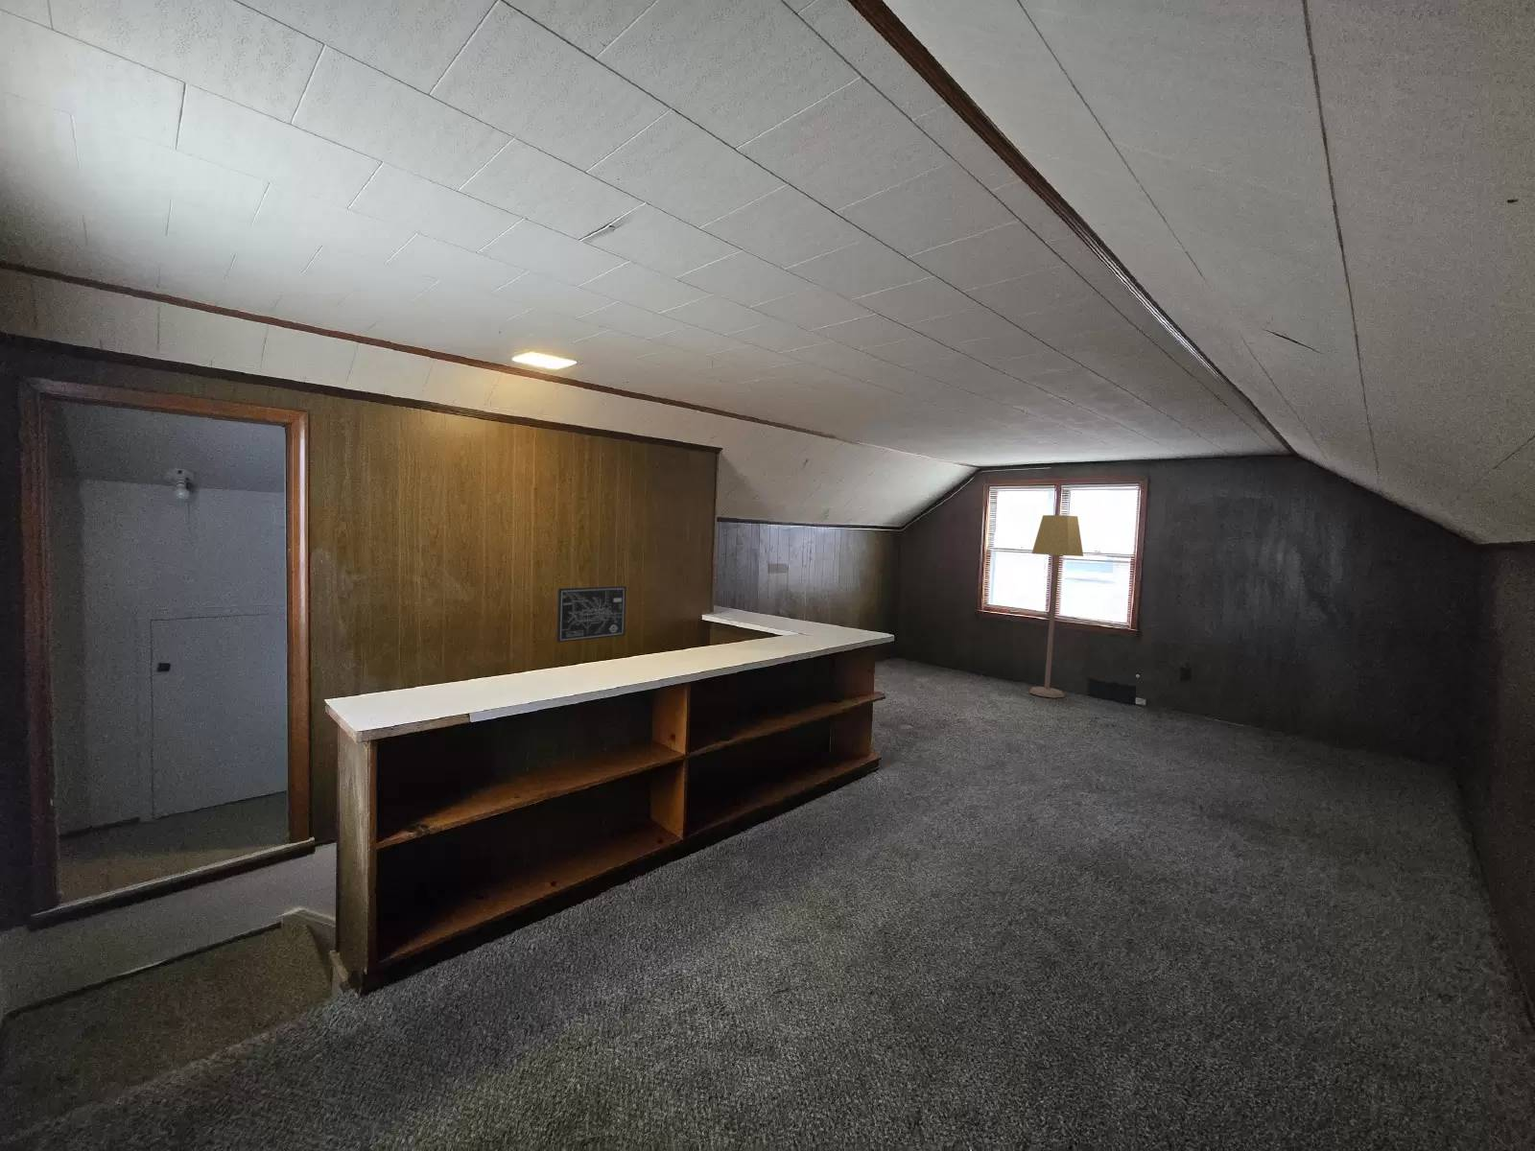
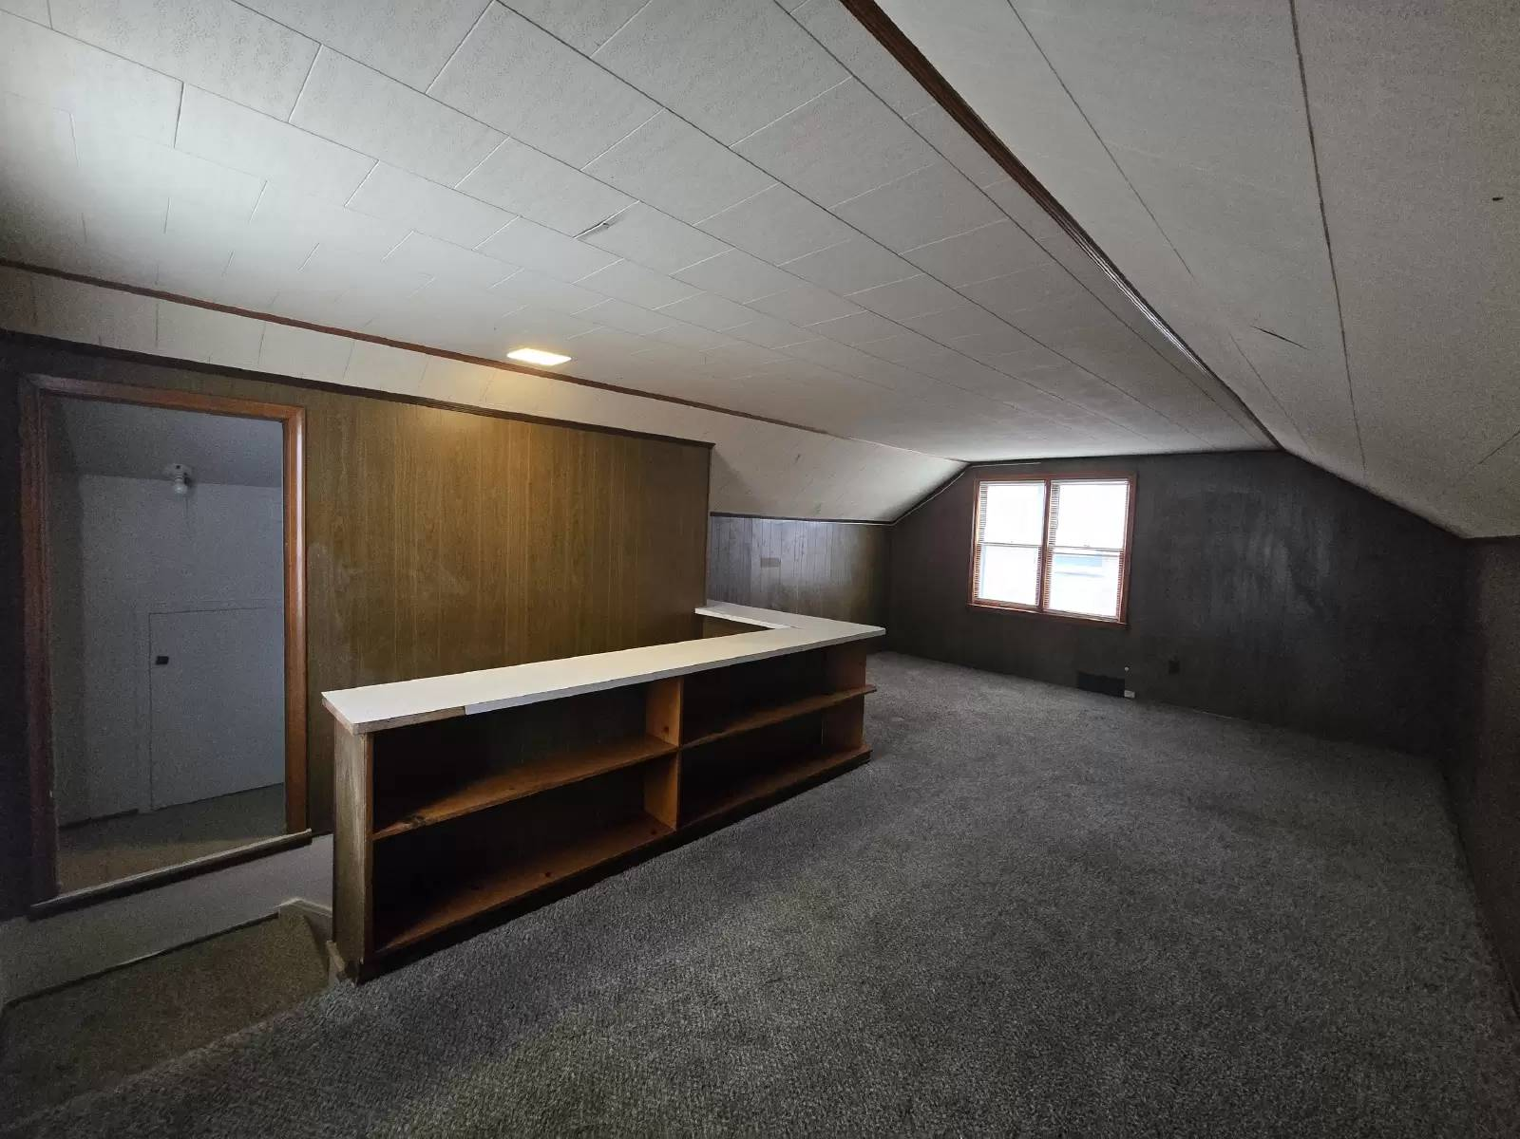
- lamp (1053, 606)
- wall art (593, 613)
